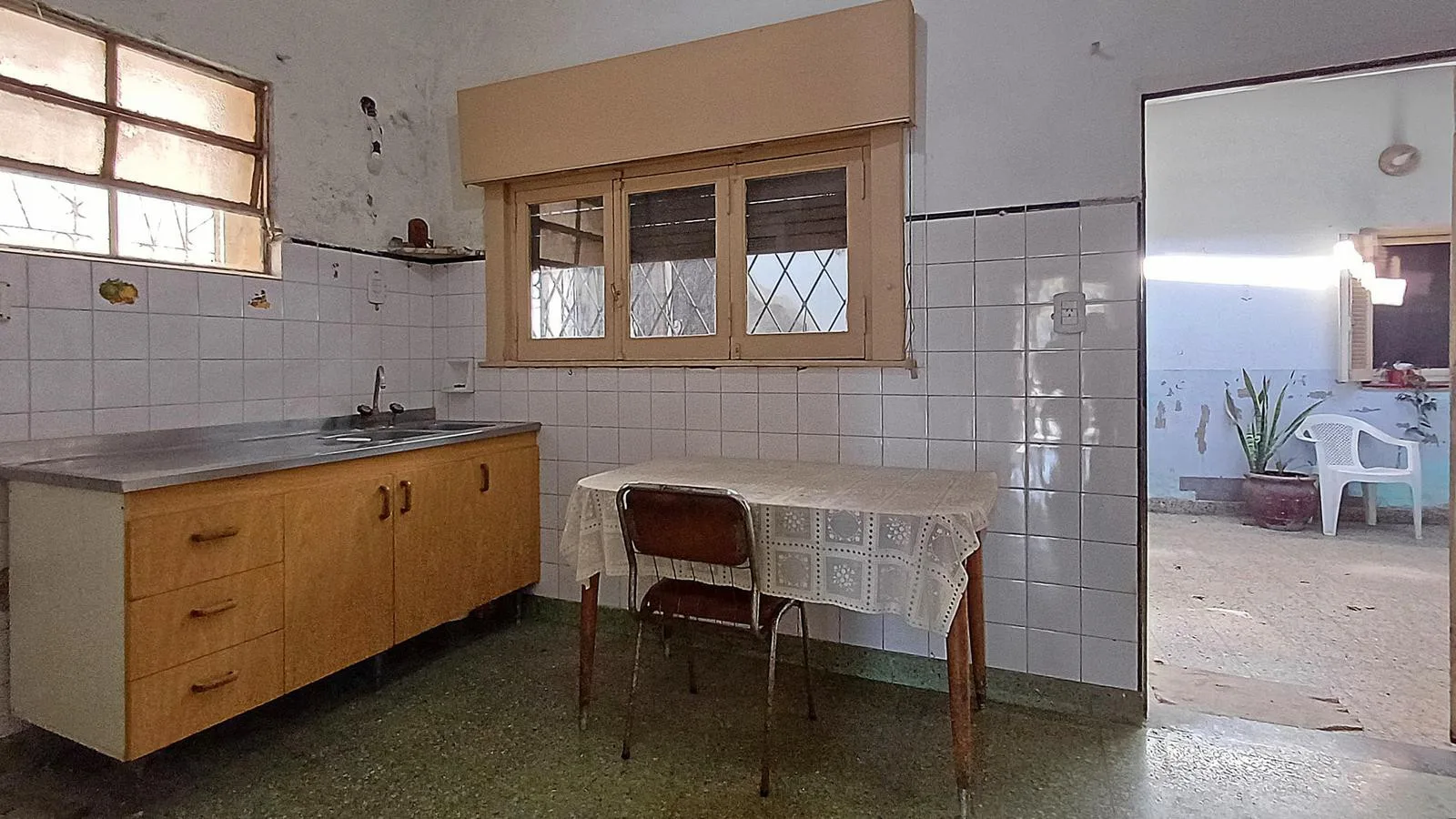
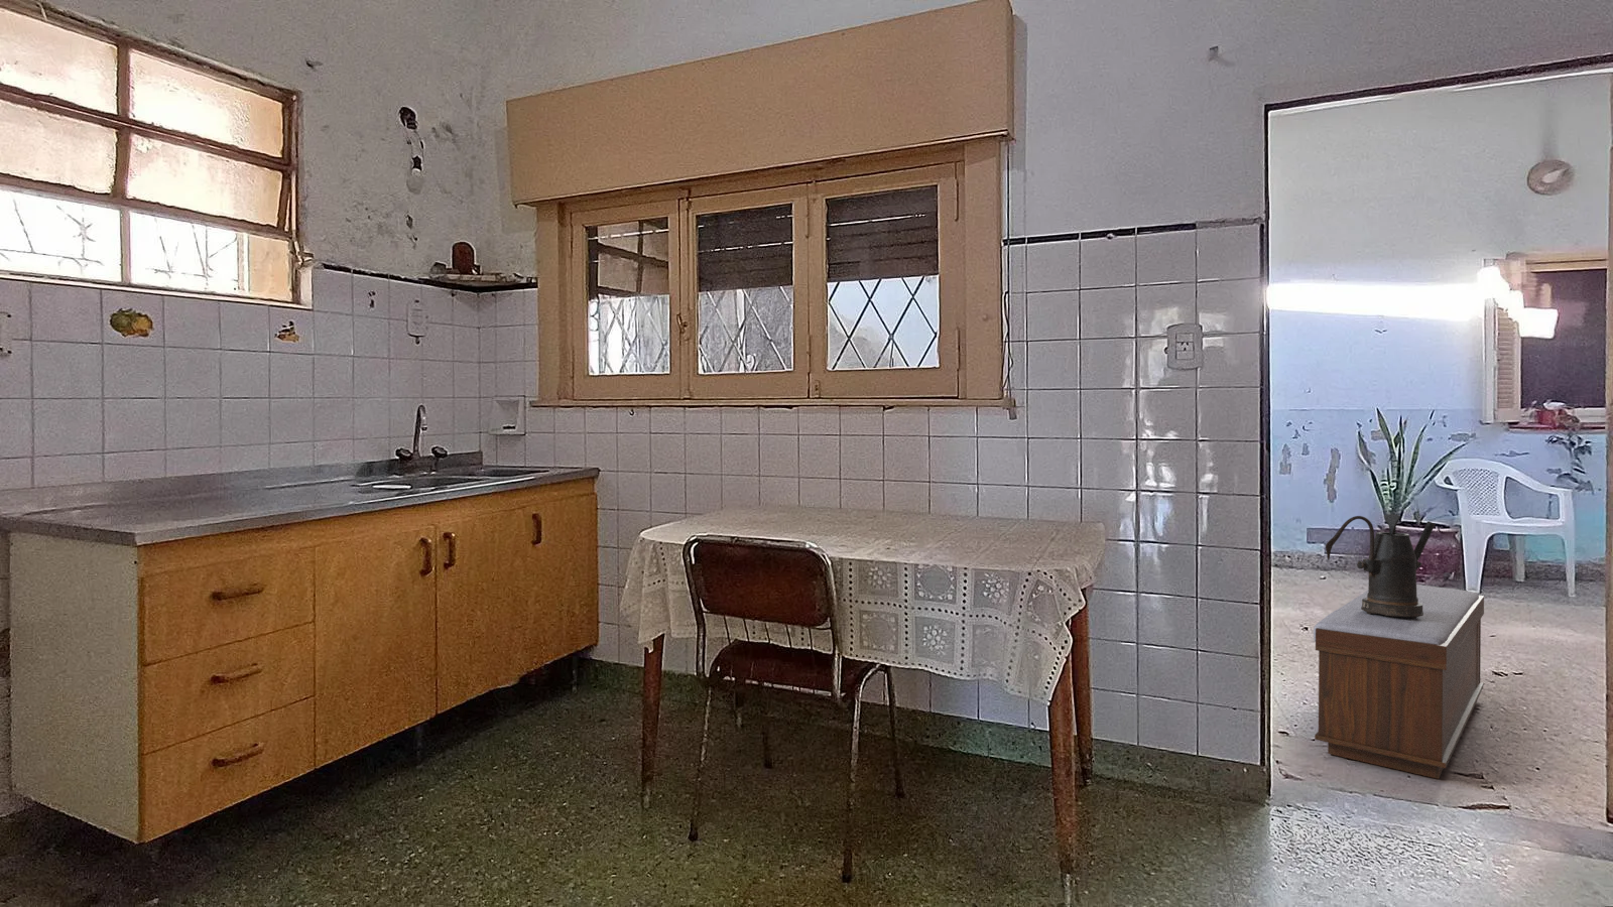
+ watering can (1380, 564)
+ bench (1405, 662)
